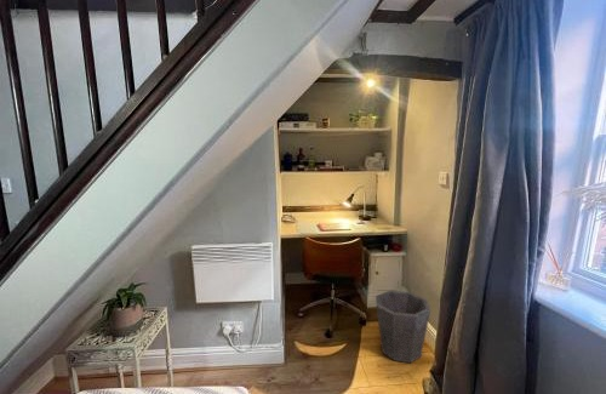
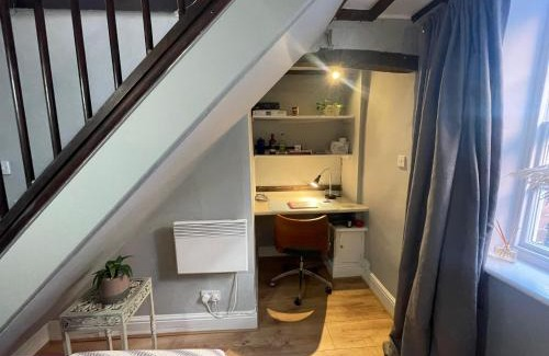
- waste bin (401, 326)
